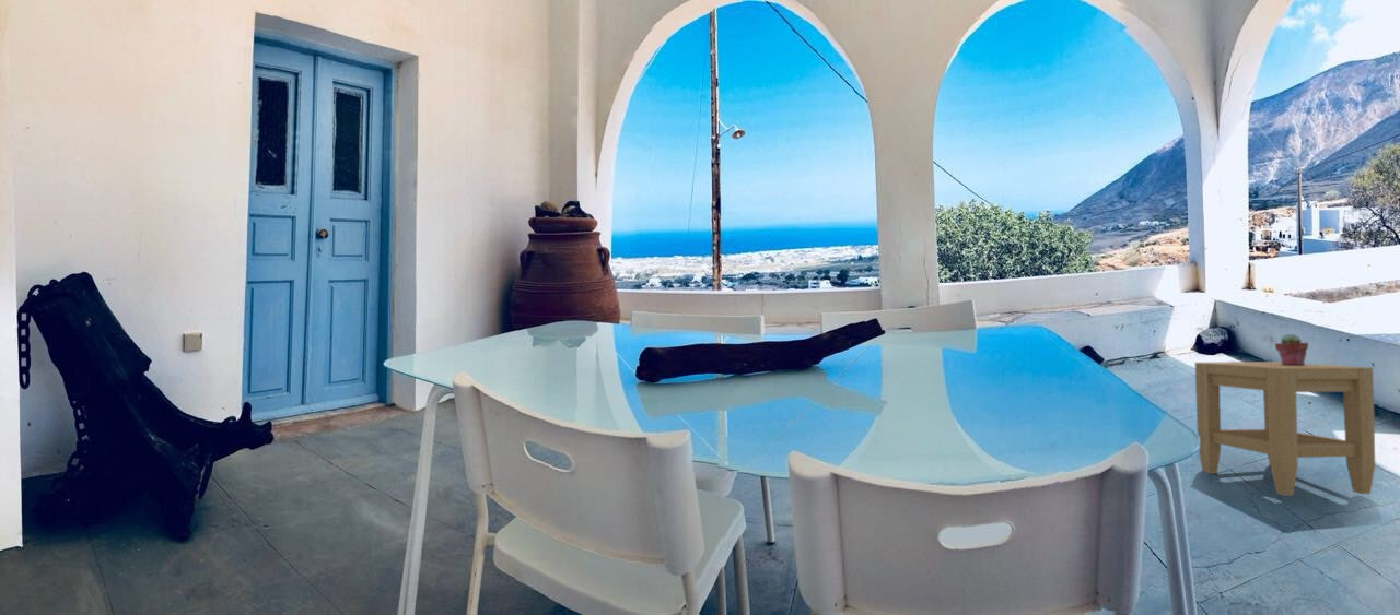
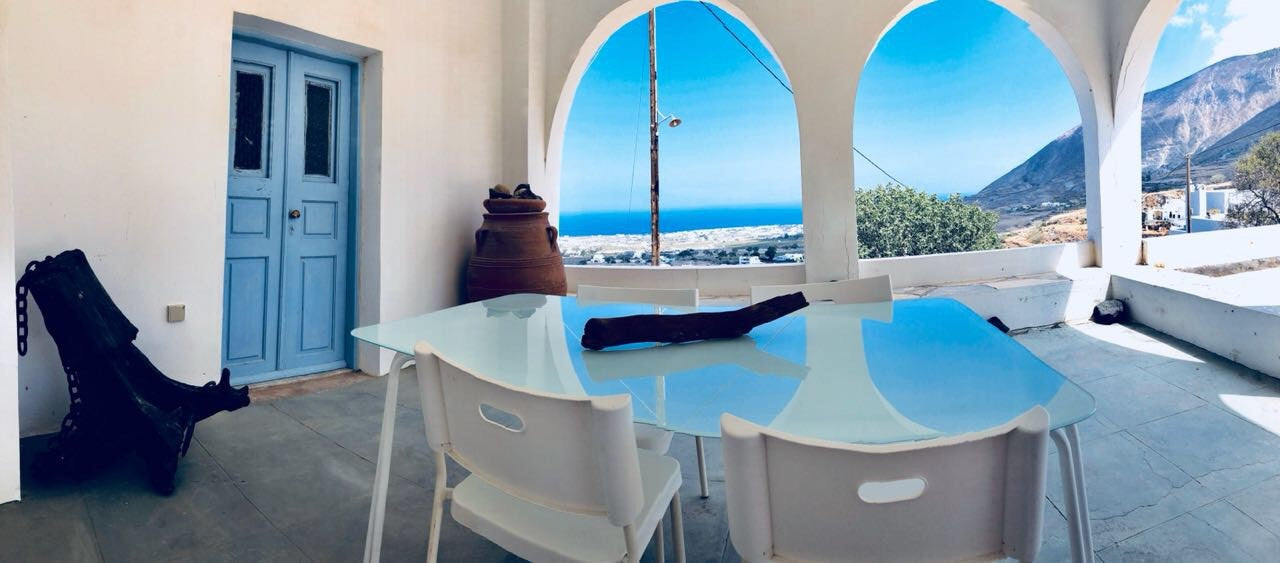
- potted succulent (1291, 348)
- stool (1279, 423)
